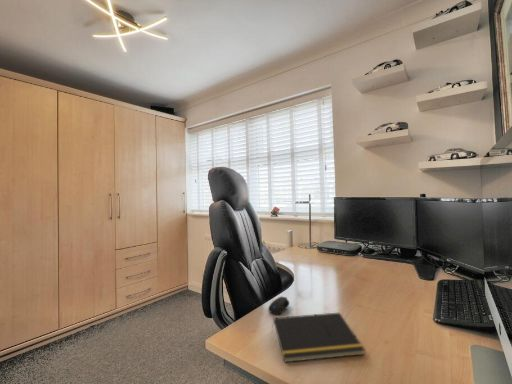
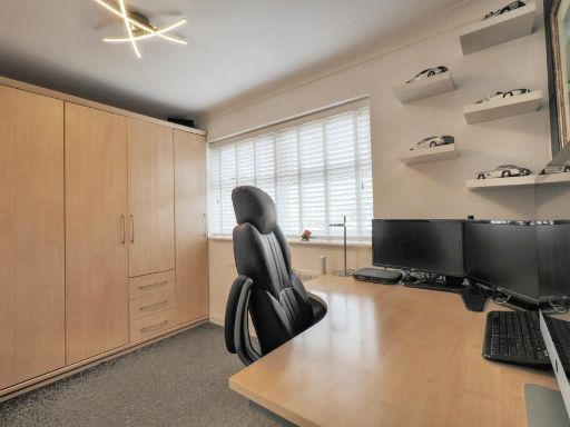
- computer mouse (279, 304)
- notepad (315, 334)
